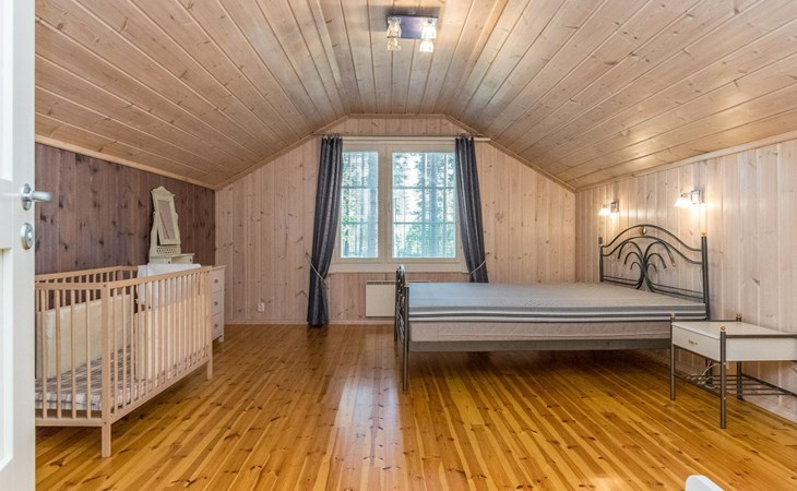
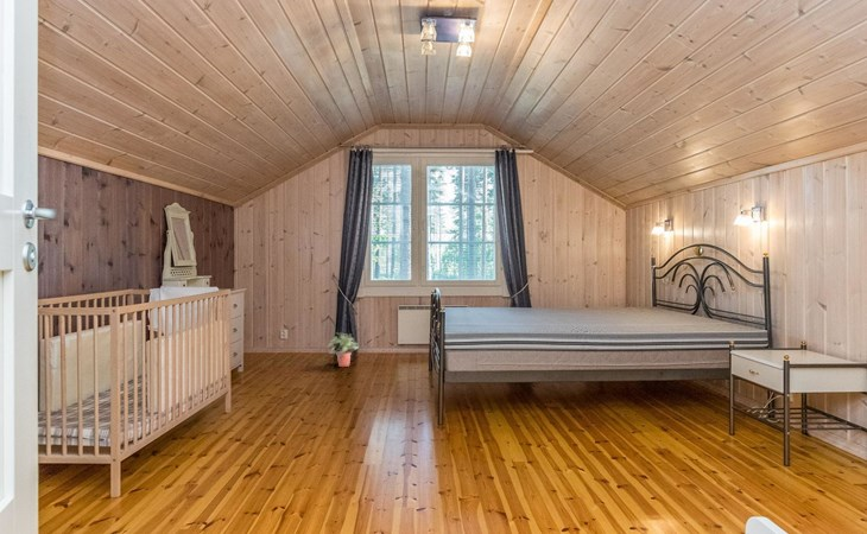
+ potted plant (343, 349)
